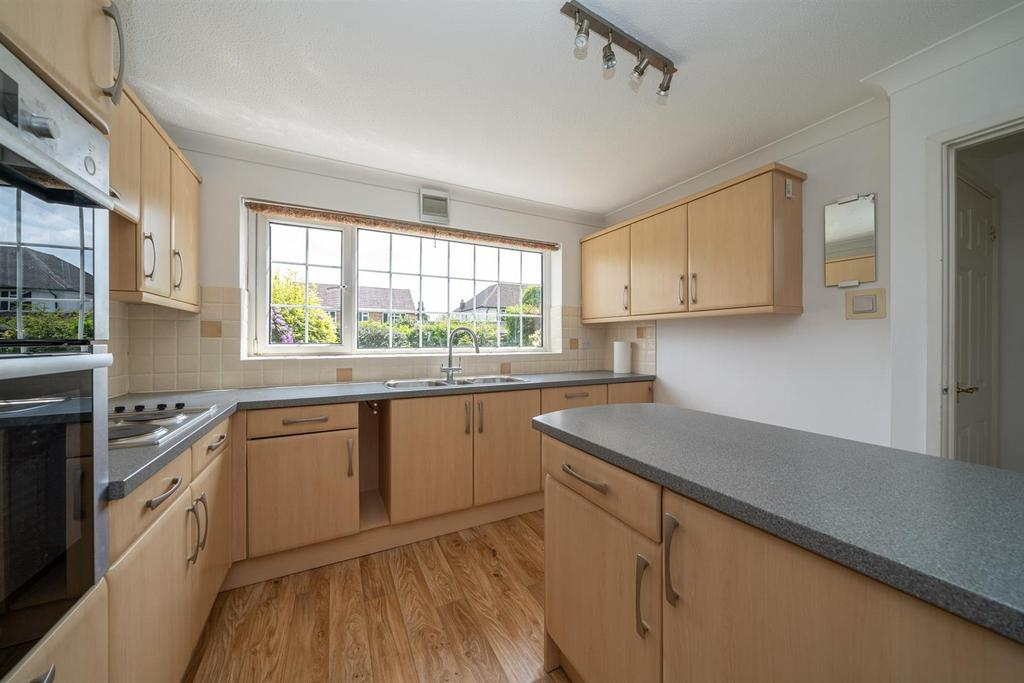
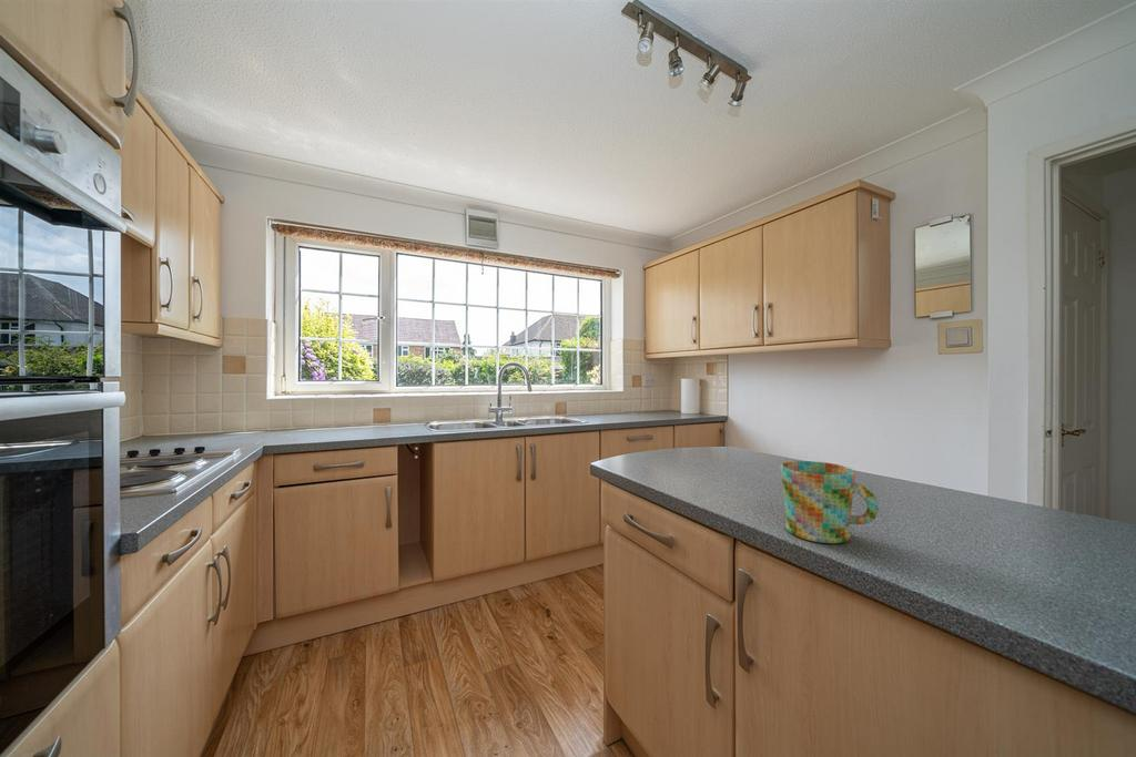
+ mug (826, 501)
